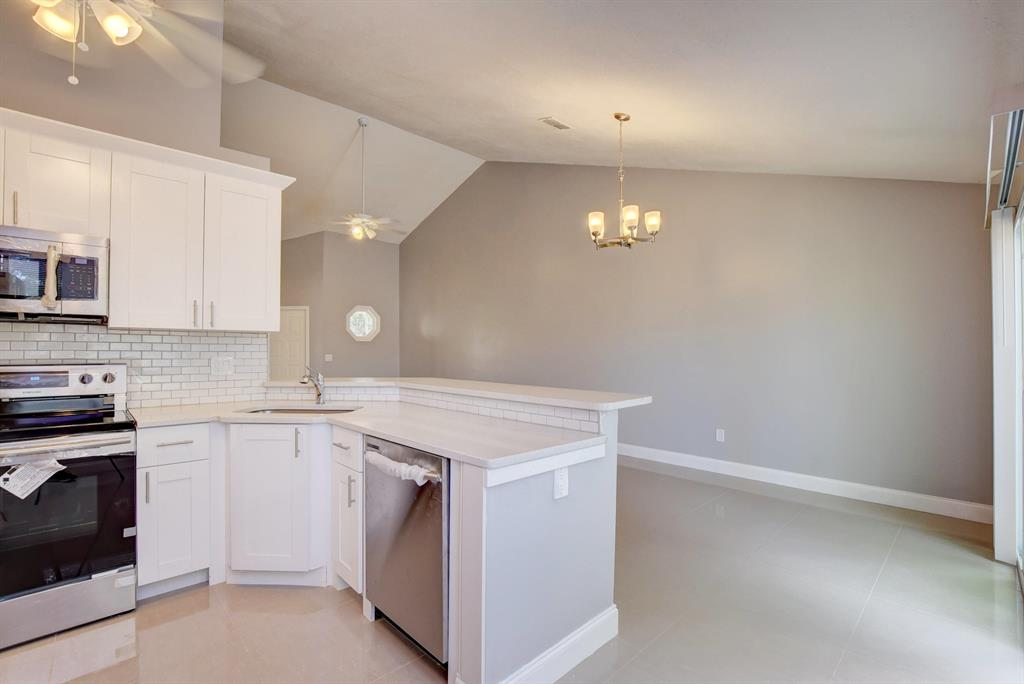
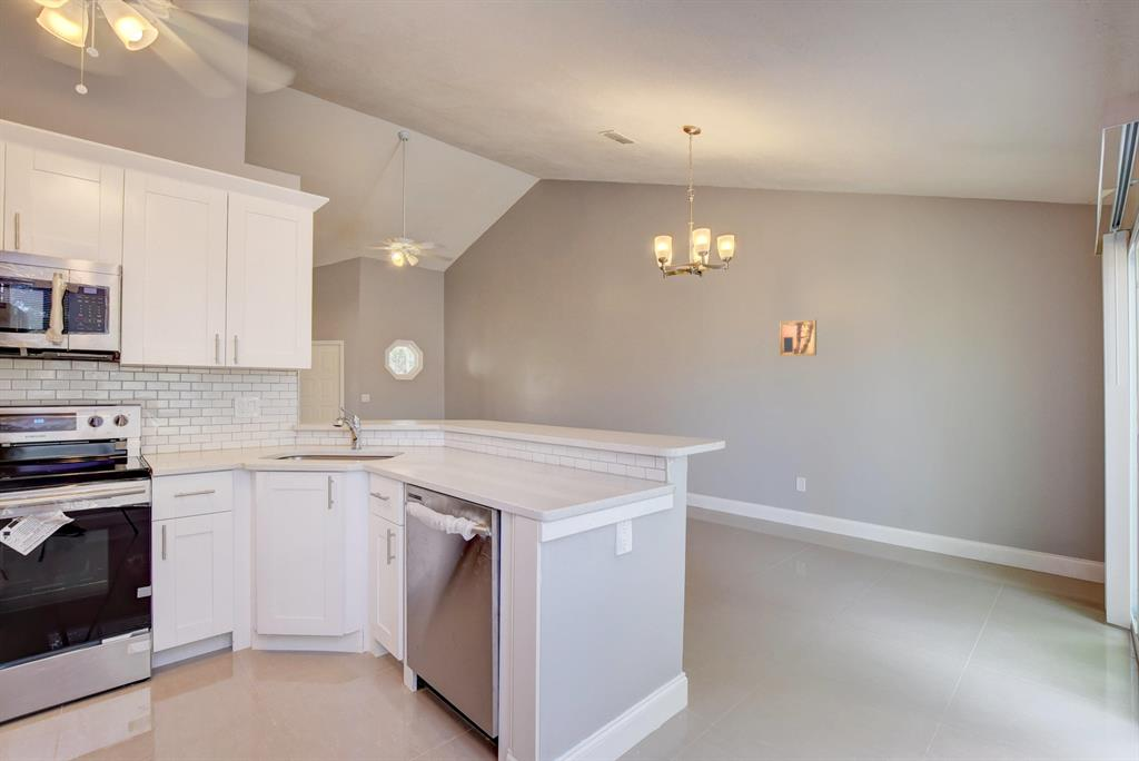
+ wall art (798, 338)
